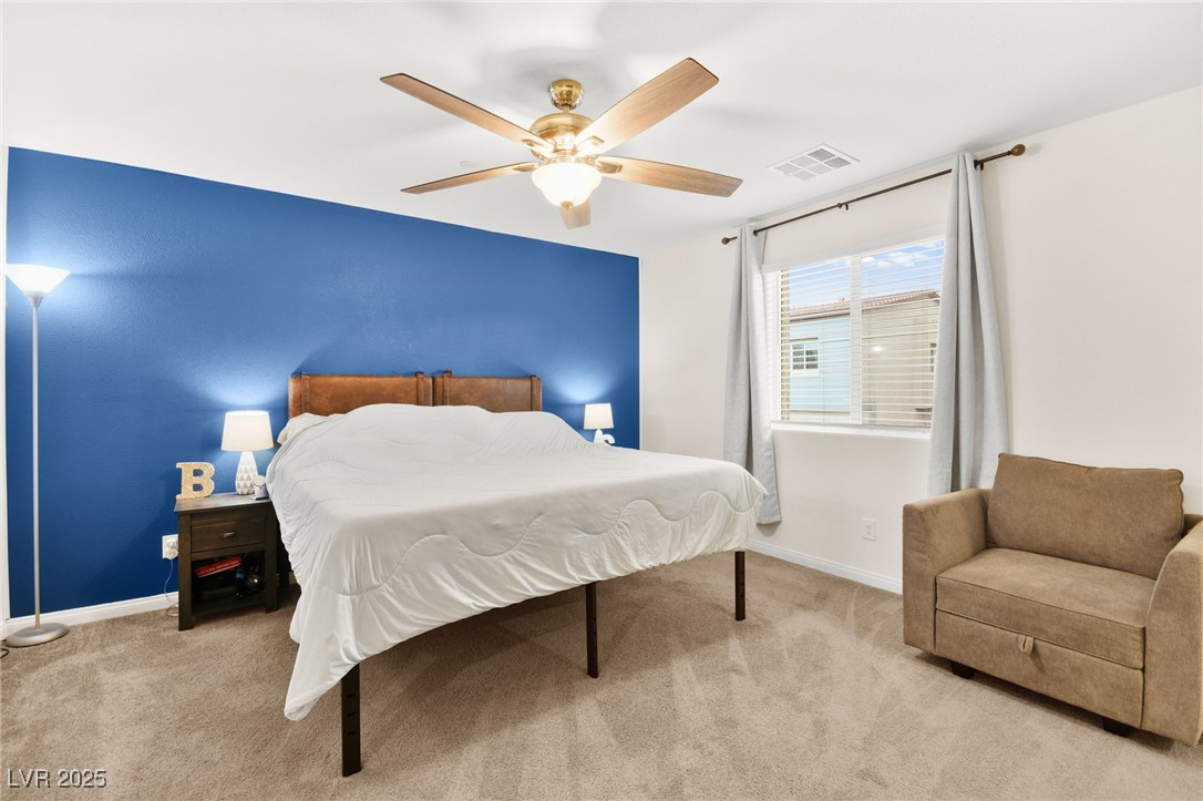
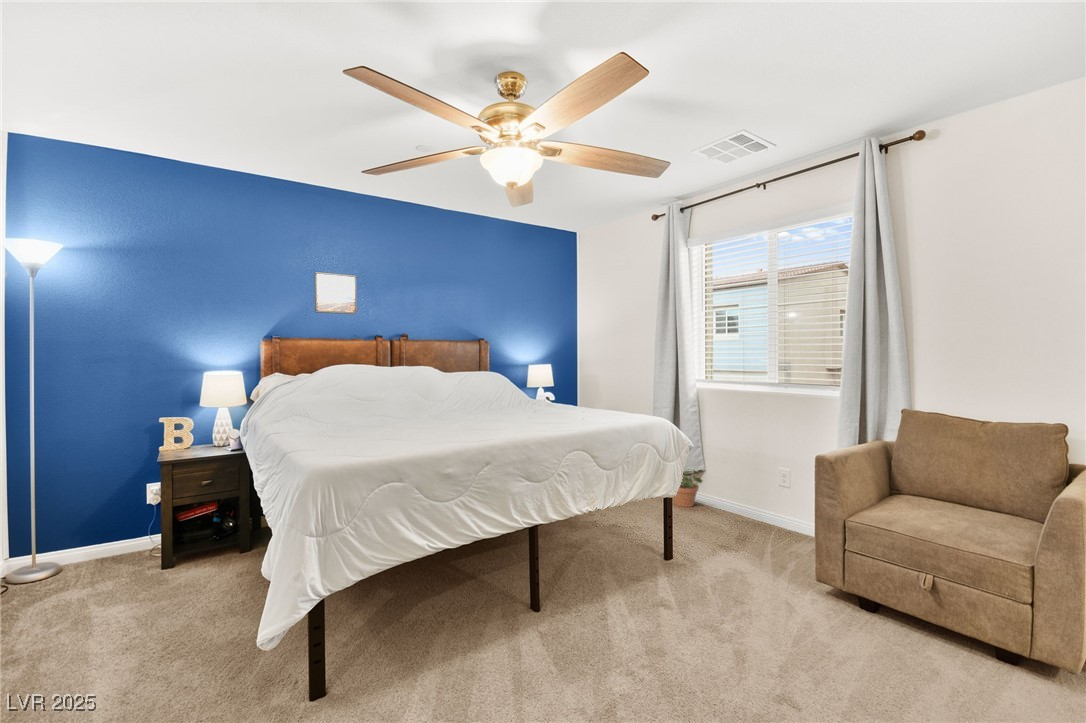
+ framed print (336, 293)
+ potted plant (687, 485)
